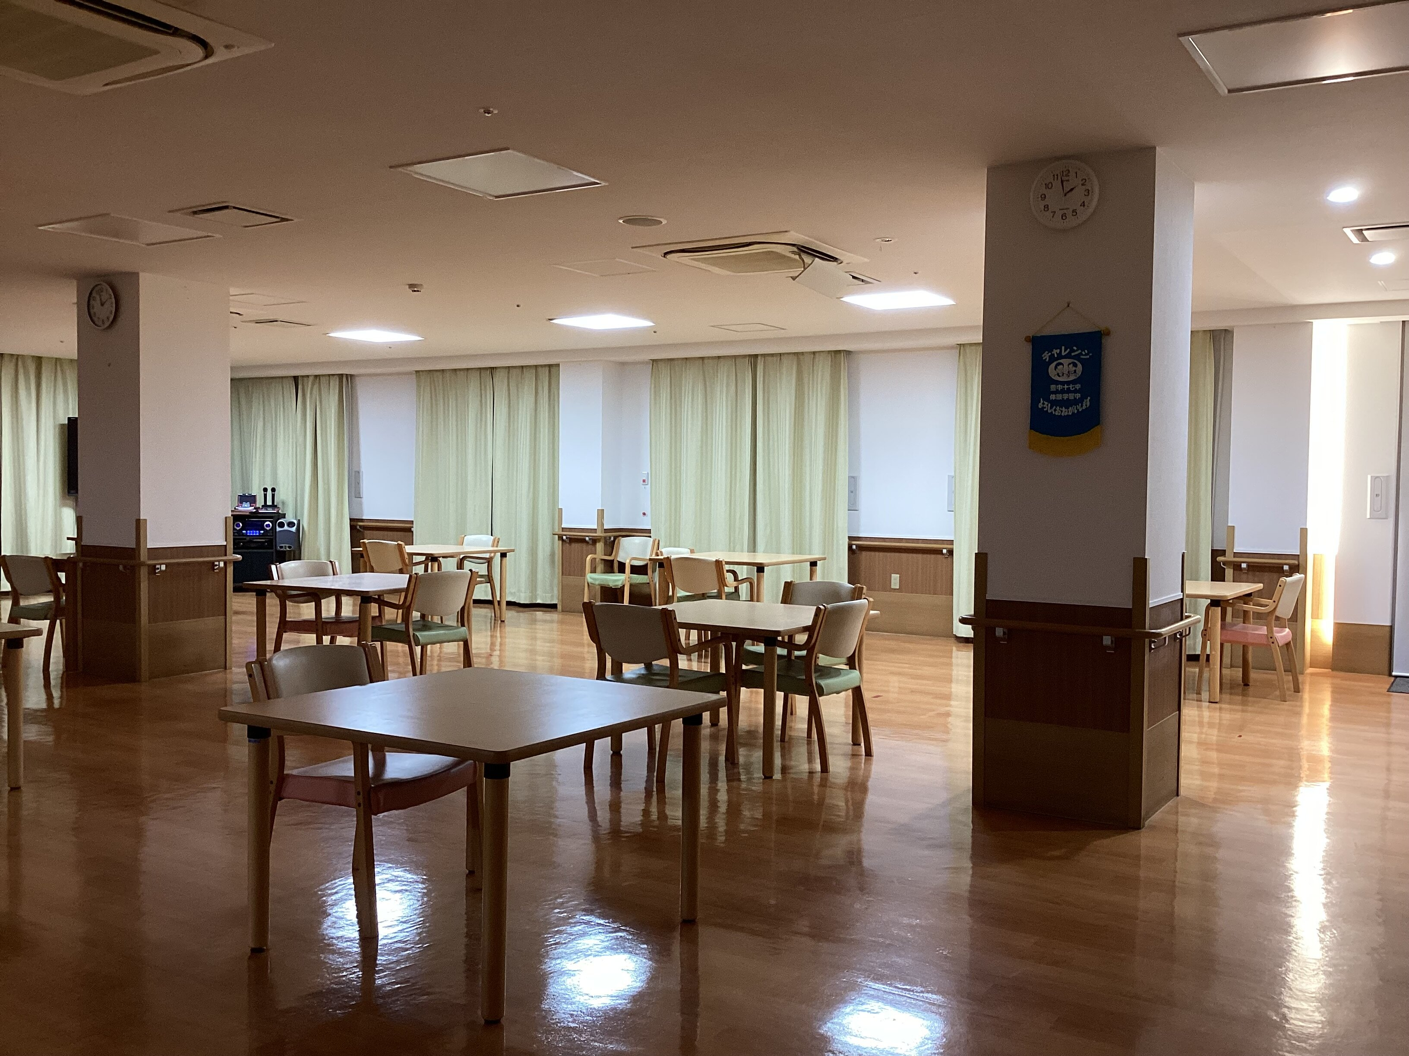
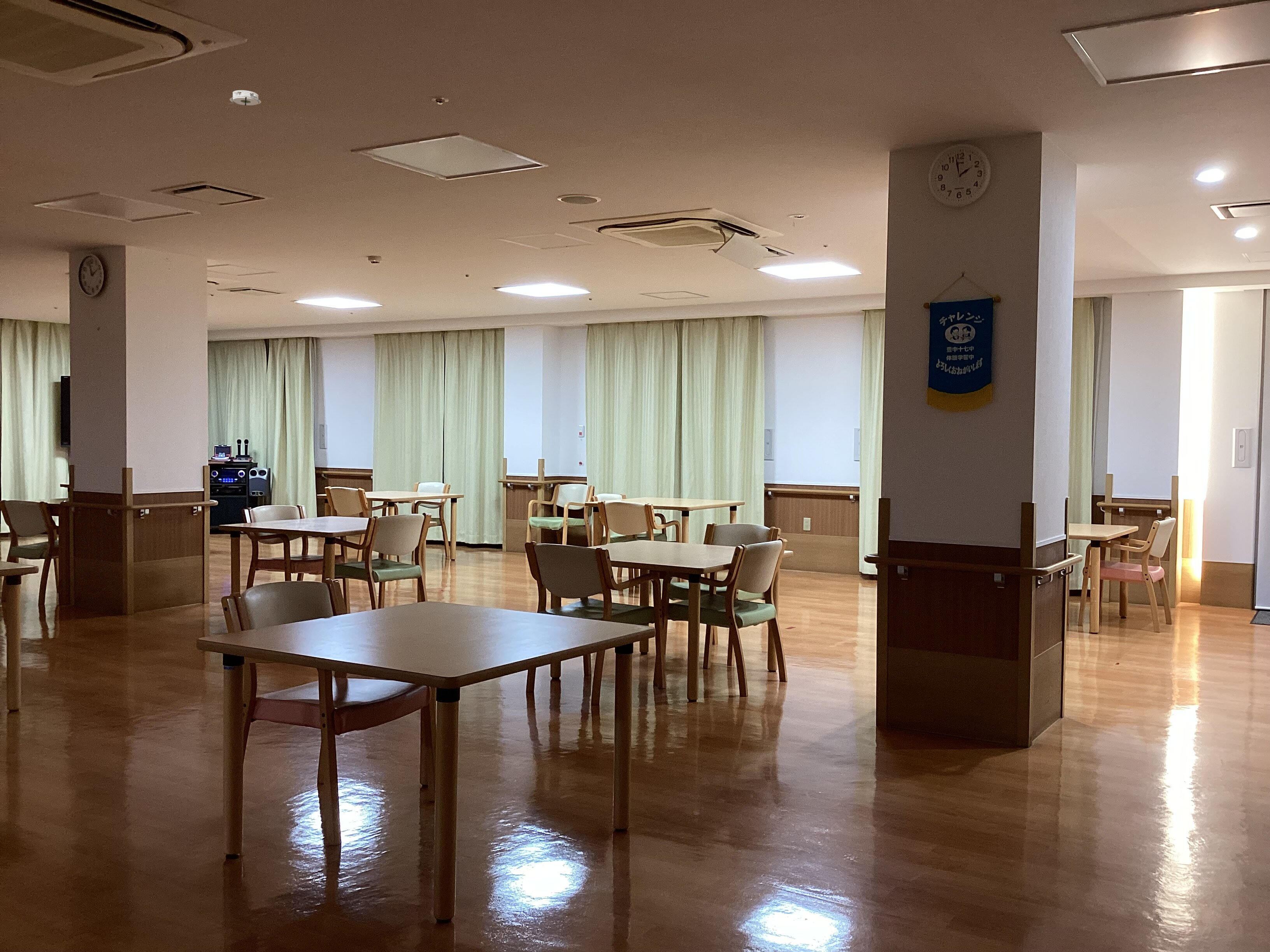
+ smoke detector (244, 98)
